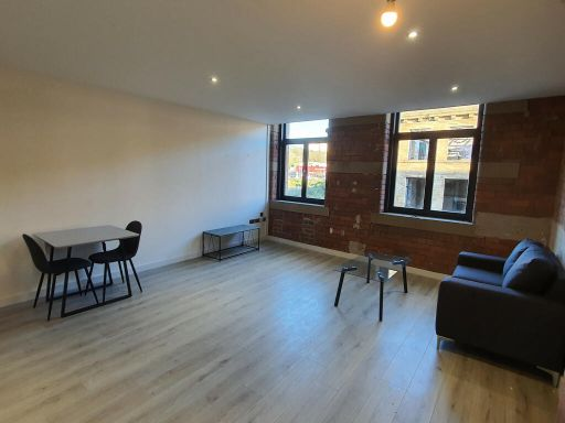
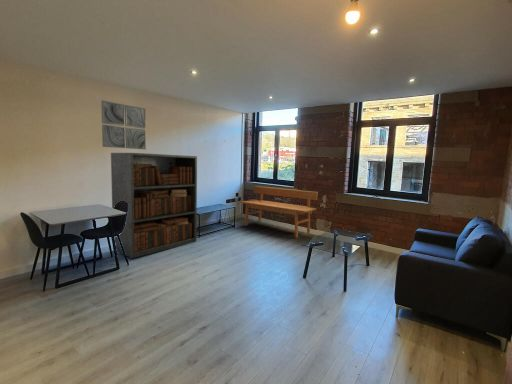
+ bookcase (157, 200)
+ bench (276, 209)
+ wall art (125, 127)
